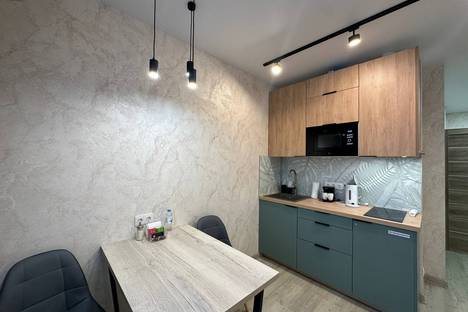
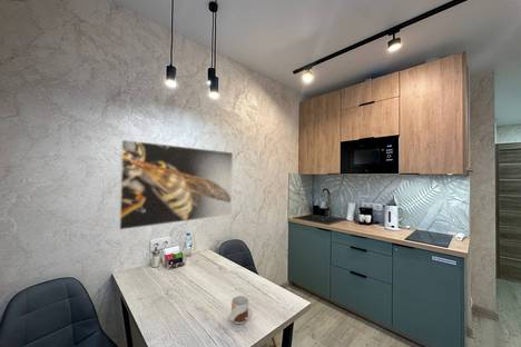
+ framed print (186, 184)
+ mug (242, 310)
